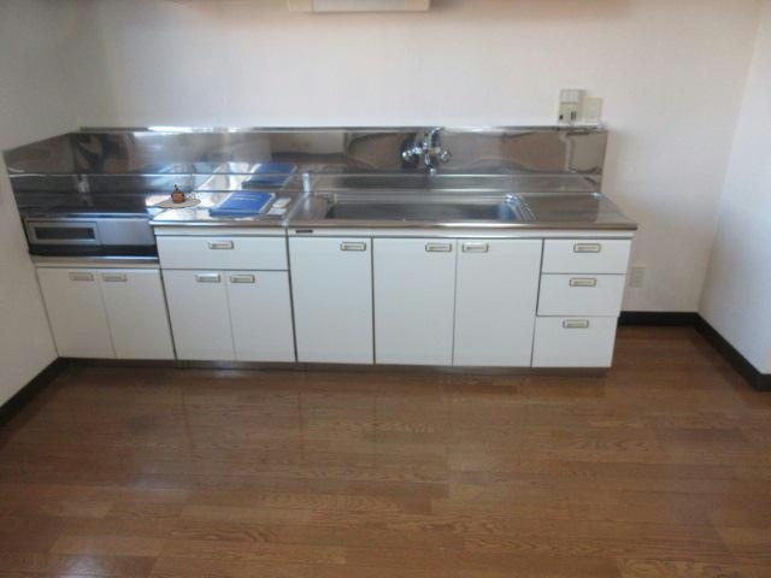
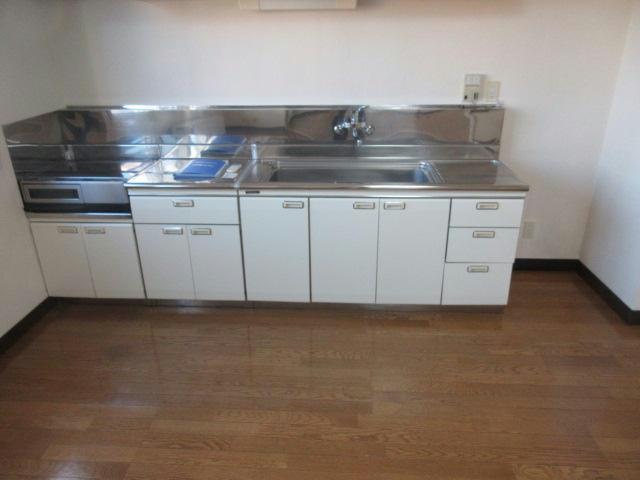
- teapot (178, 194)
